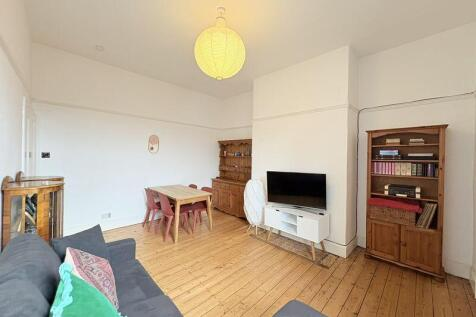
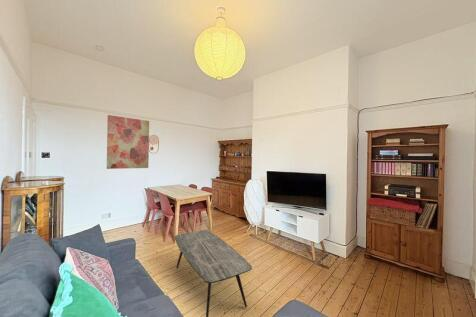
+ wall art (129, 143)
+ coffee table (206, 266)
